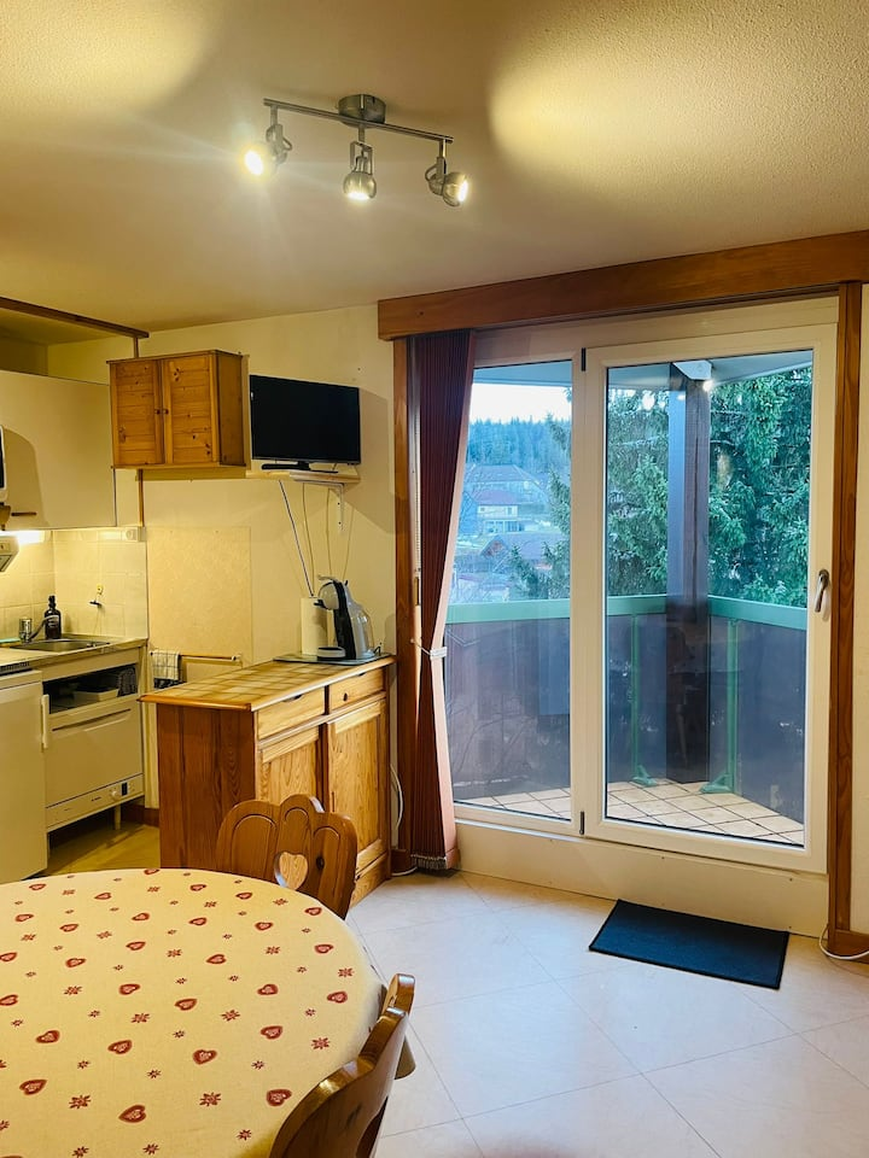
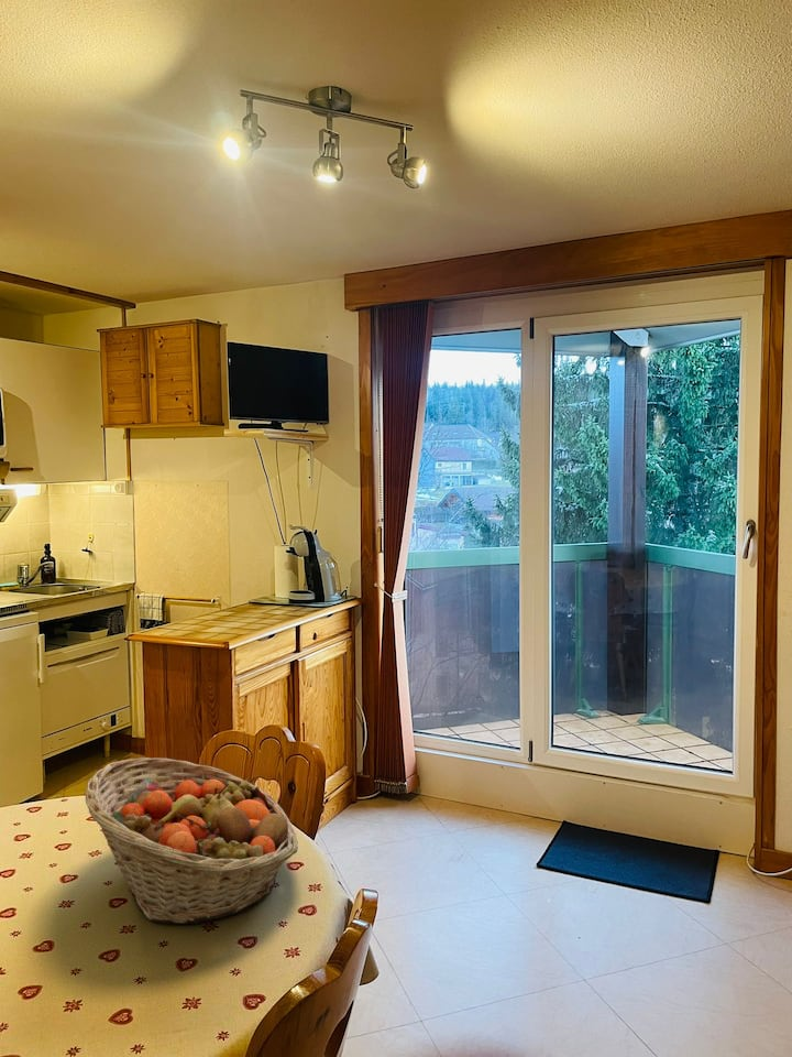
+ fruit basket (194, 826)
